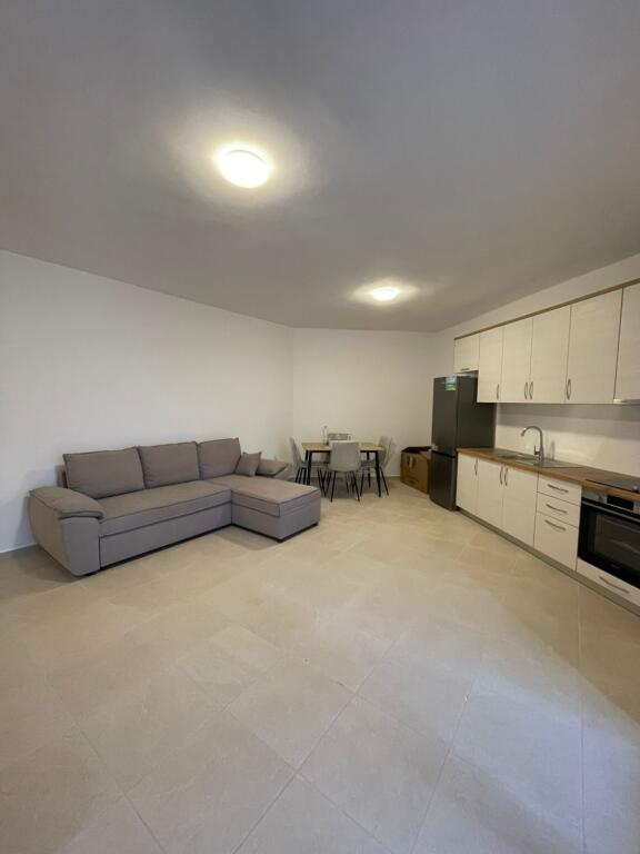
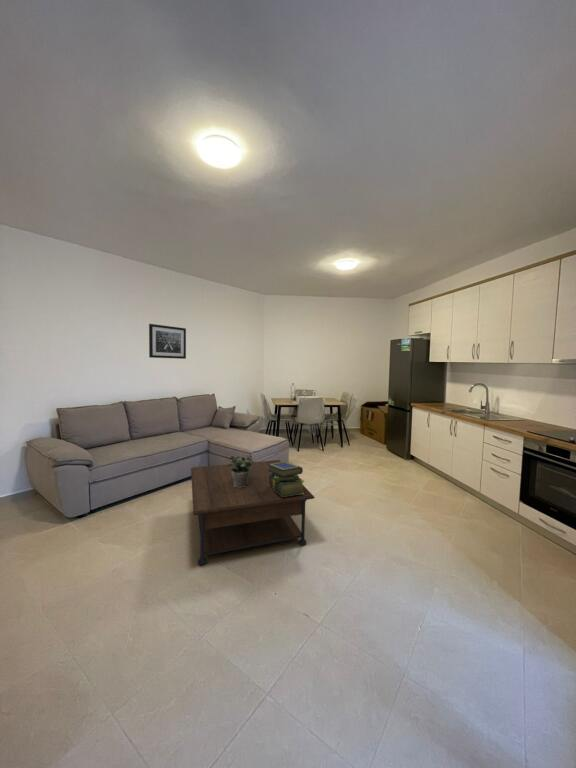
+ wall art (168, 342)
+ coffee table (245, 502)
+ stack of books (284, 477)
+ potted plant (240, 468)
